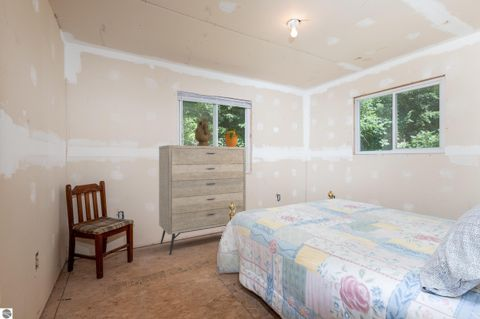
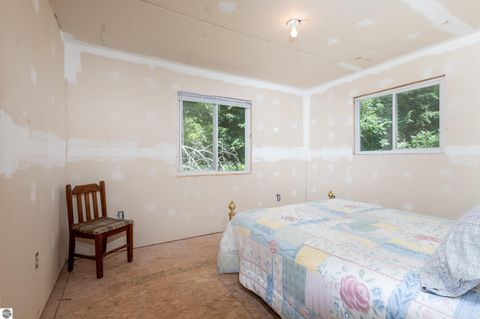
- decorative urn (202, 132)
- potted plant (229, 136)
- dresser (203, 194)
